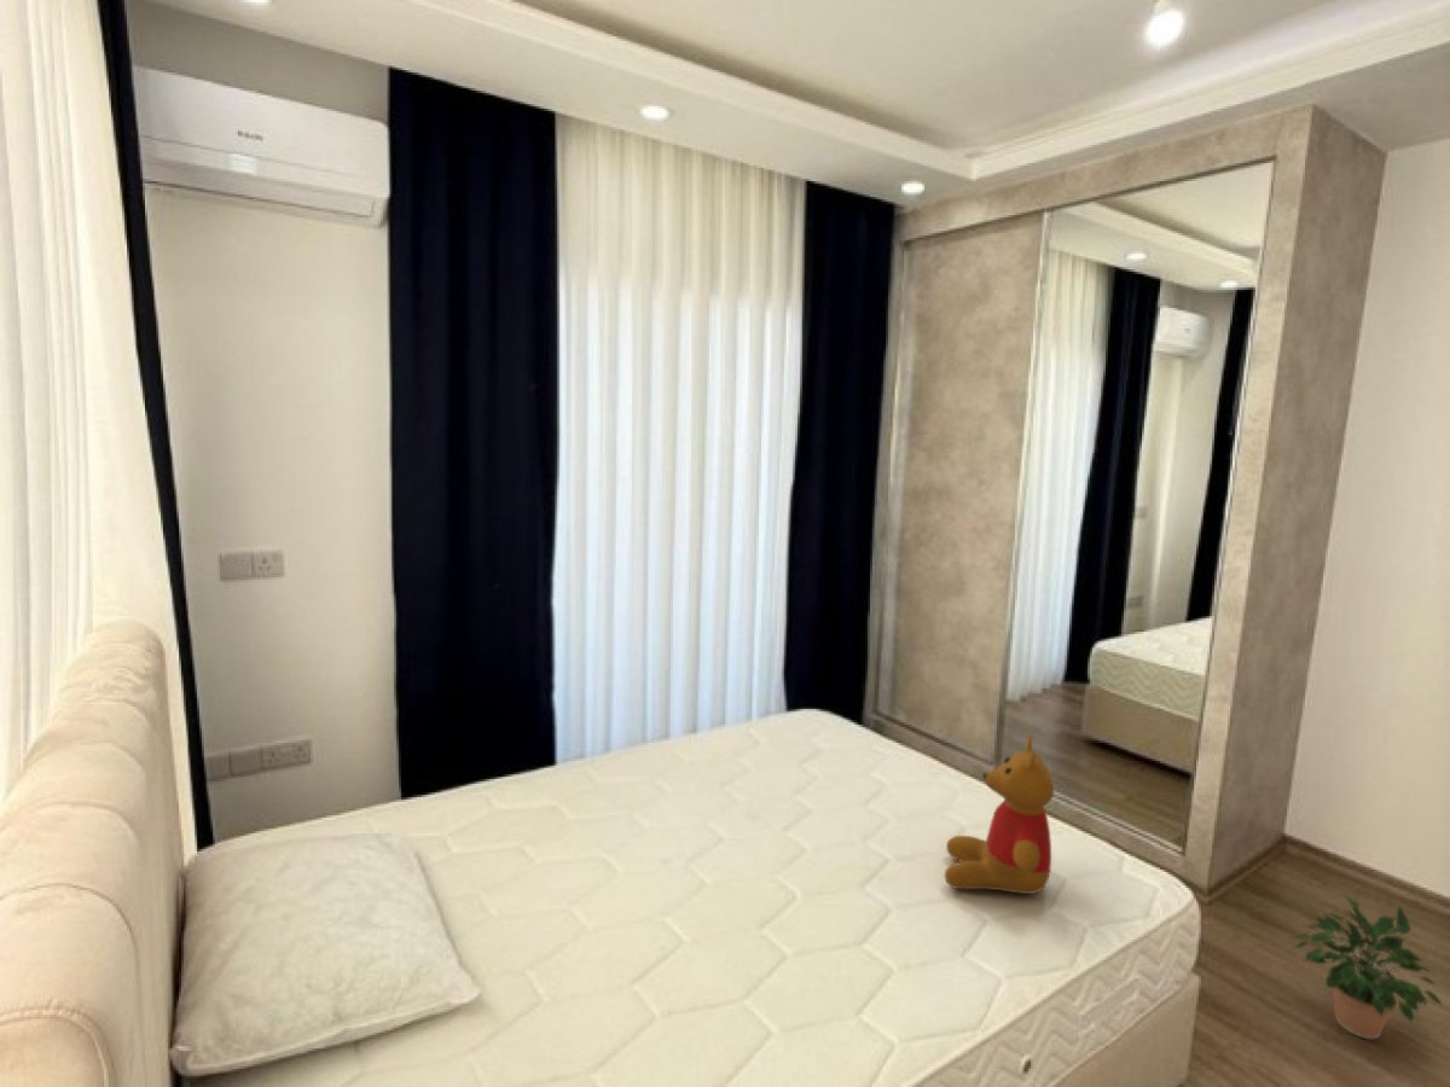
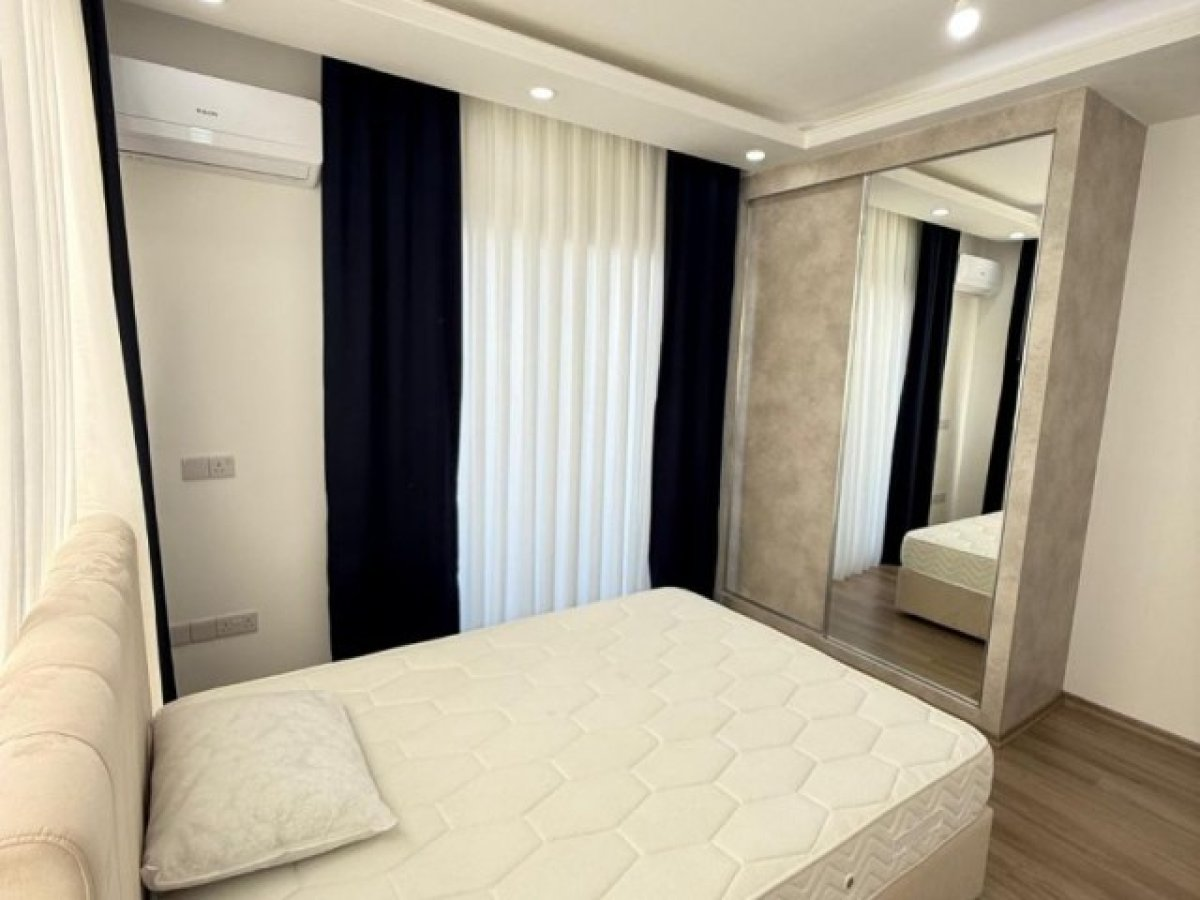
- teddy bear (1000, 810)
- potted plant (1355, 967)
